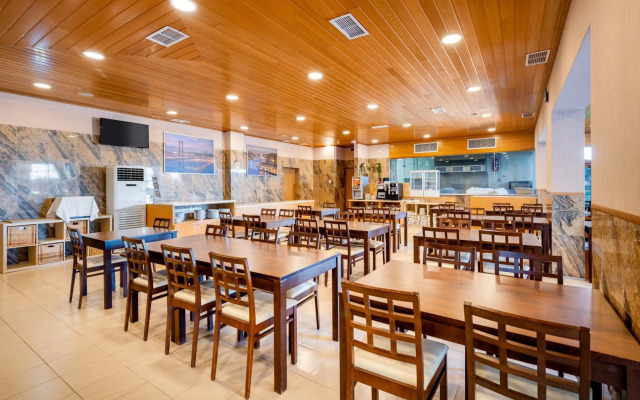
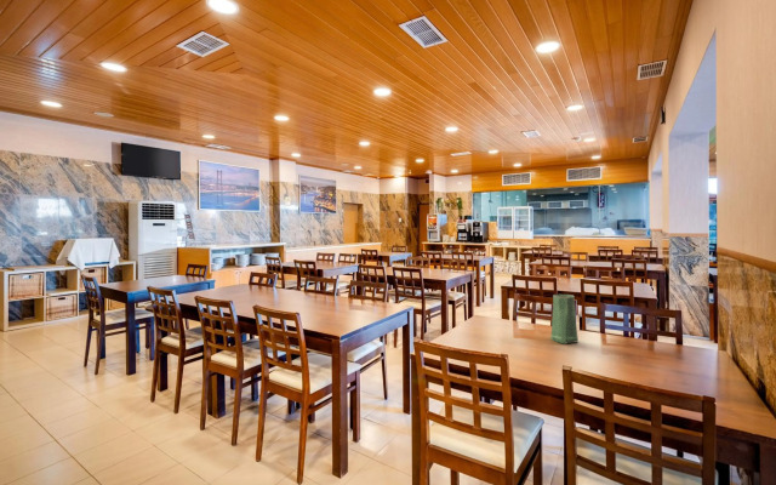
+ vase (564, 318)
